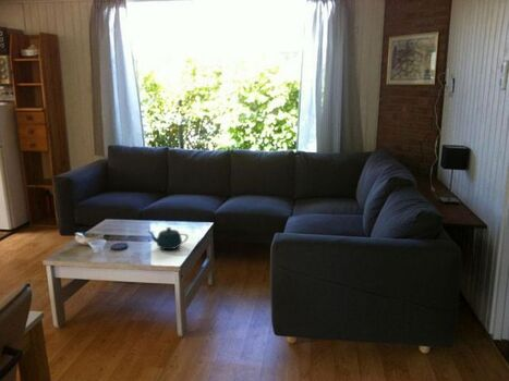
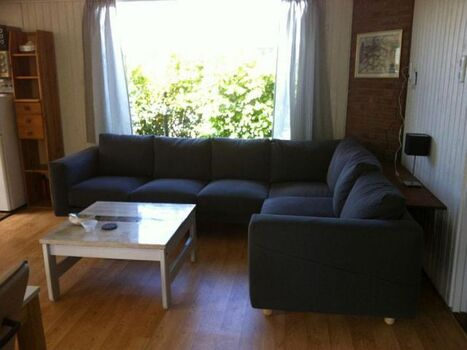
- teapot (168, 237)
